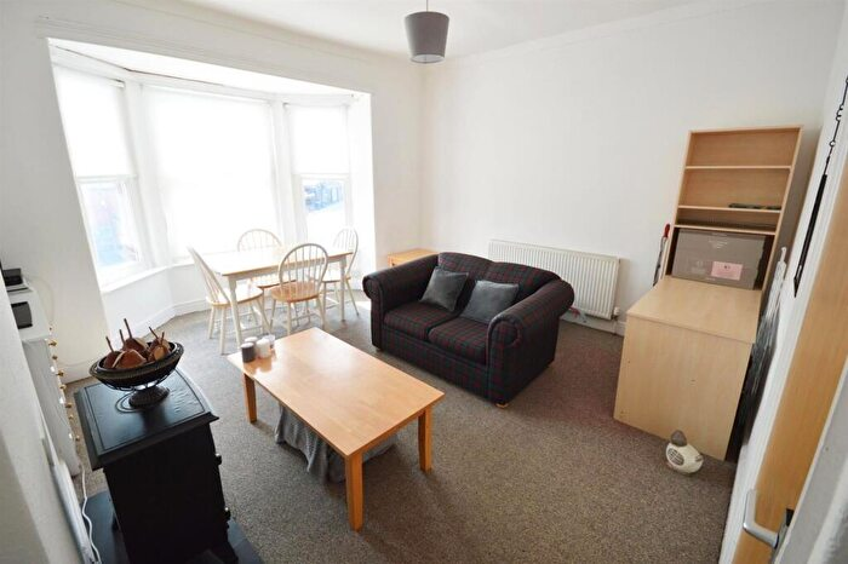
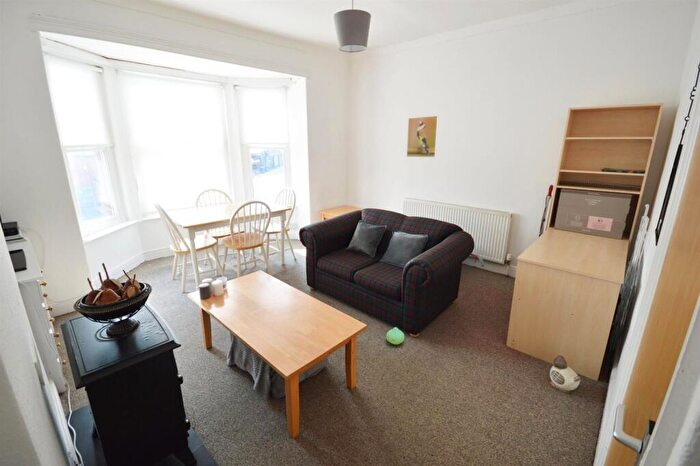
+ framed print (421, 137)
+ plush toy (395, 334)
